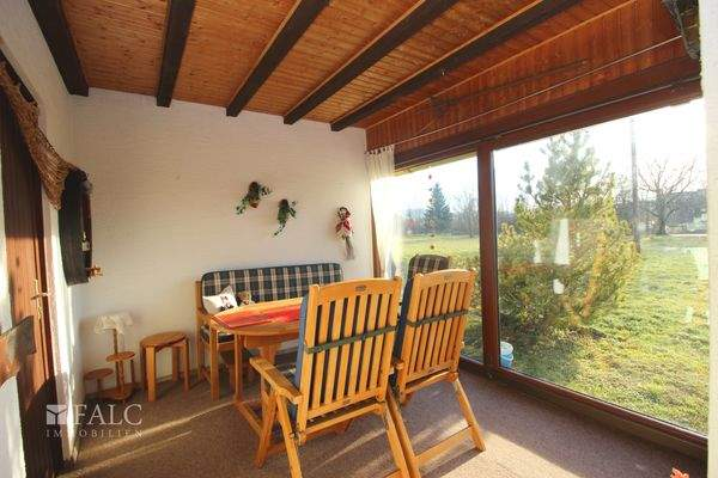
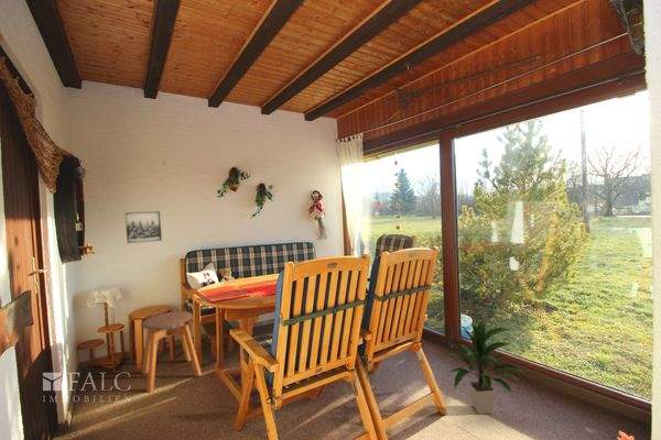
+ stool (167, 336)
+ indoor plant (480, 364)
+ wall art (143, 227)
